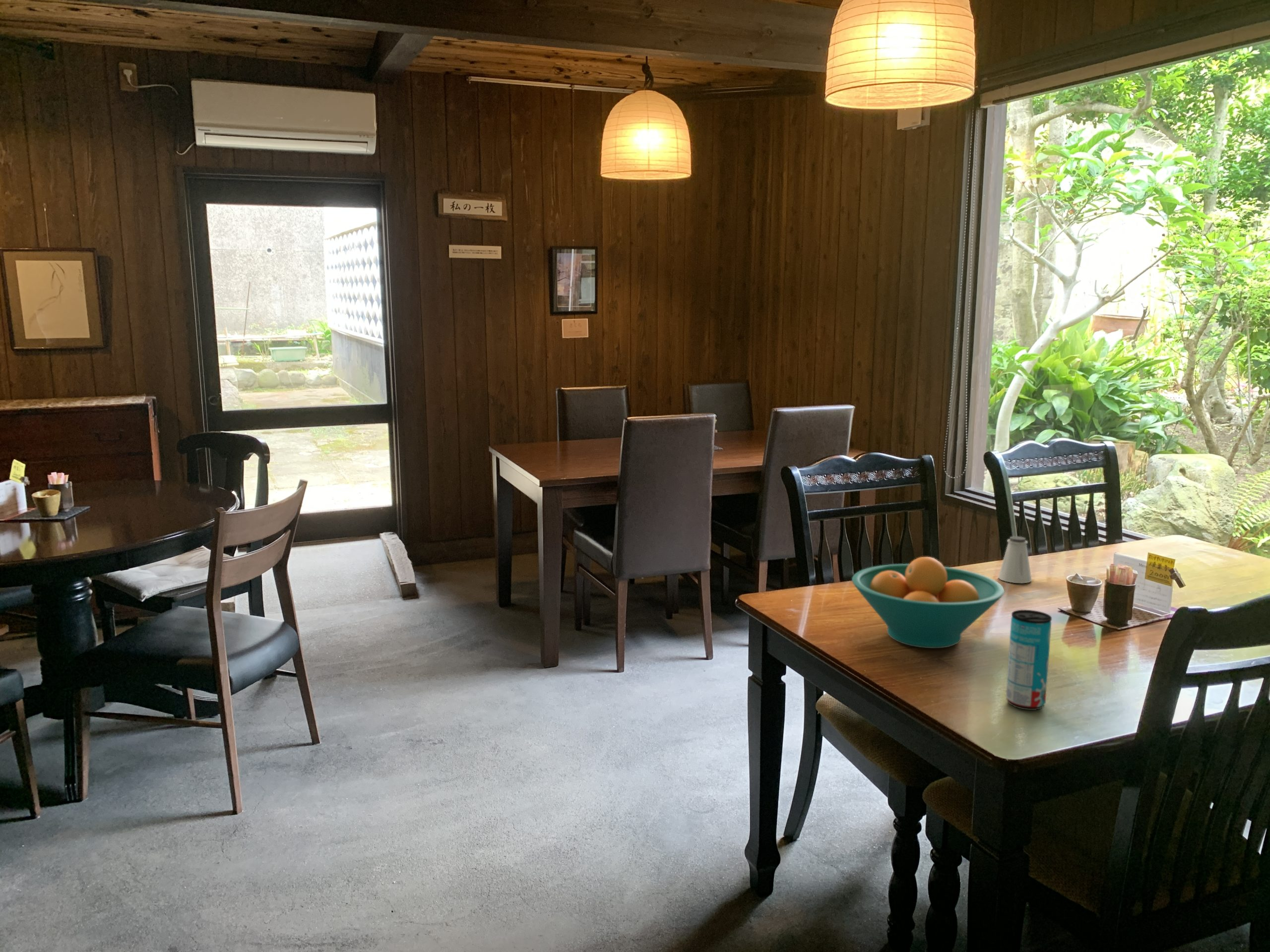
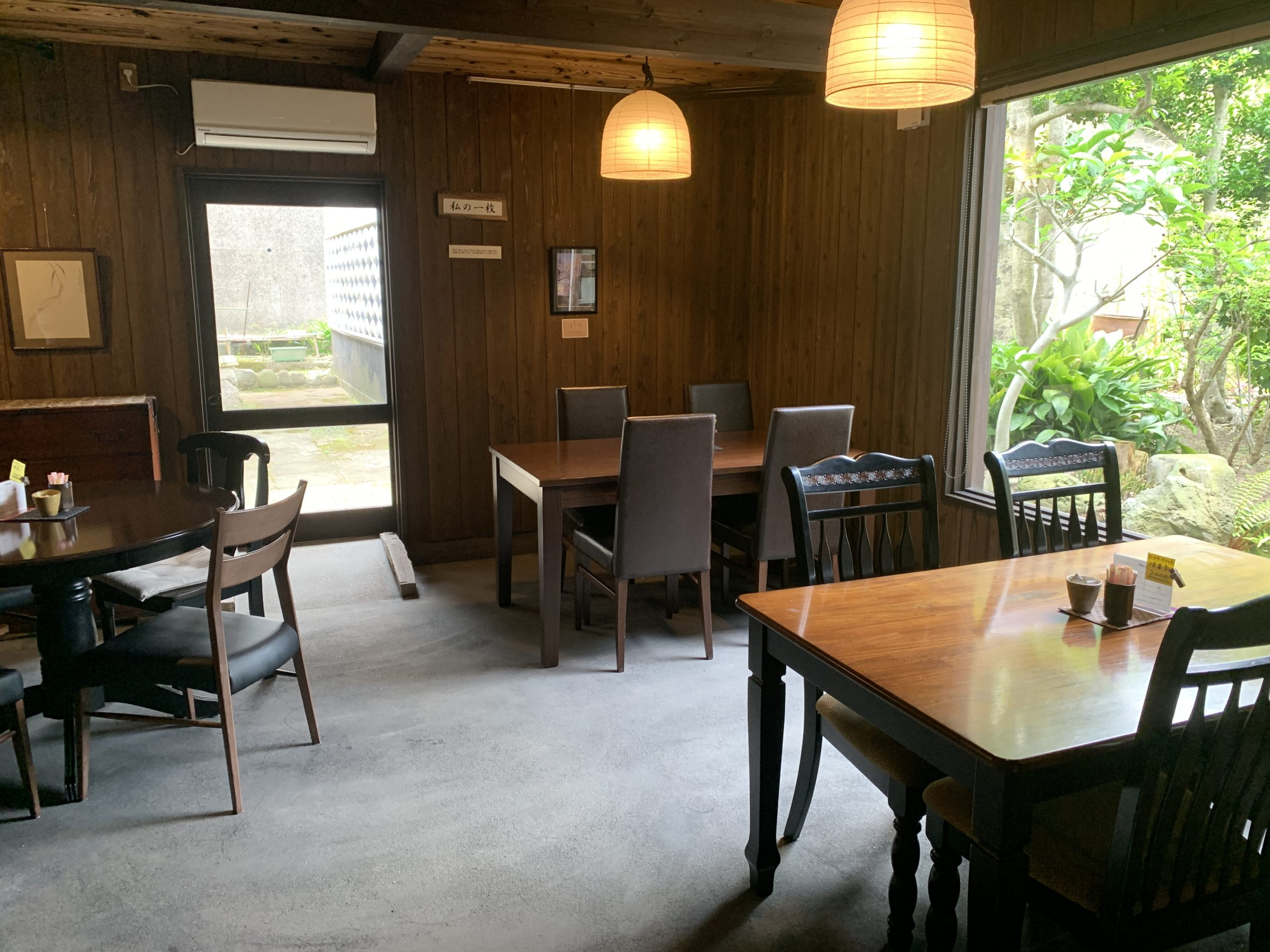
- beverage can (1028, 660)
- saltshaker (1016, 558)
- fruit bowl (925, 597)
